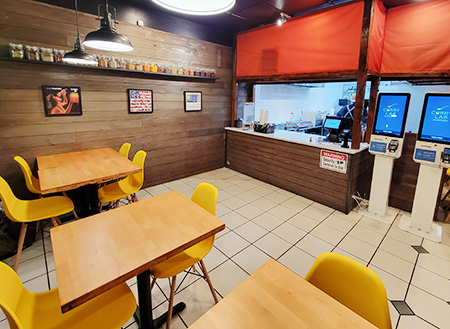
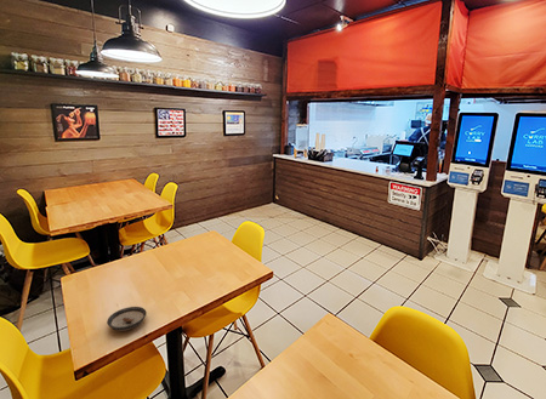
+ saucer (127, 320)
